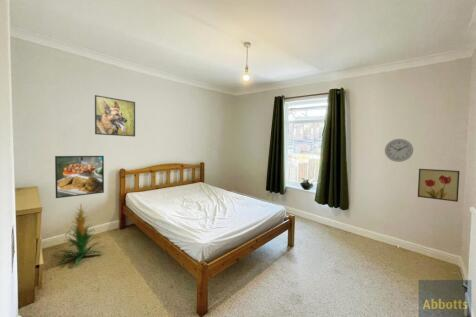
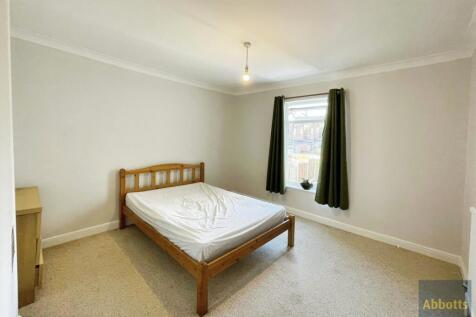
- indoor plant (81, 230)
- wall clock (398, 150)
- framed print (116, 117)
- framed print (81, 175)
- wall art (437, 184)
